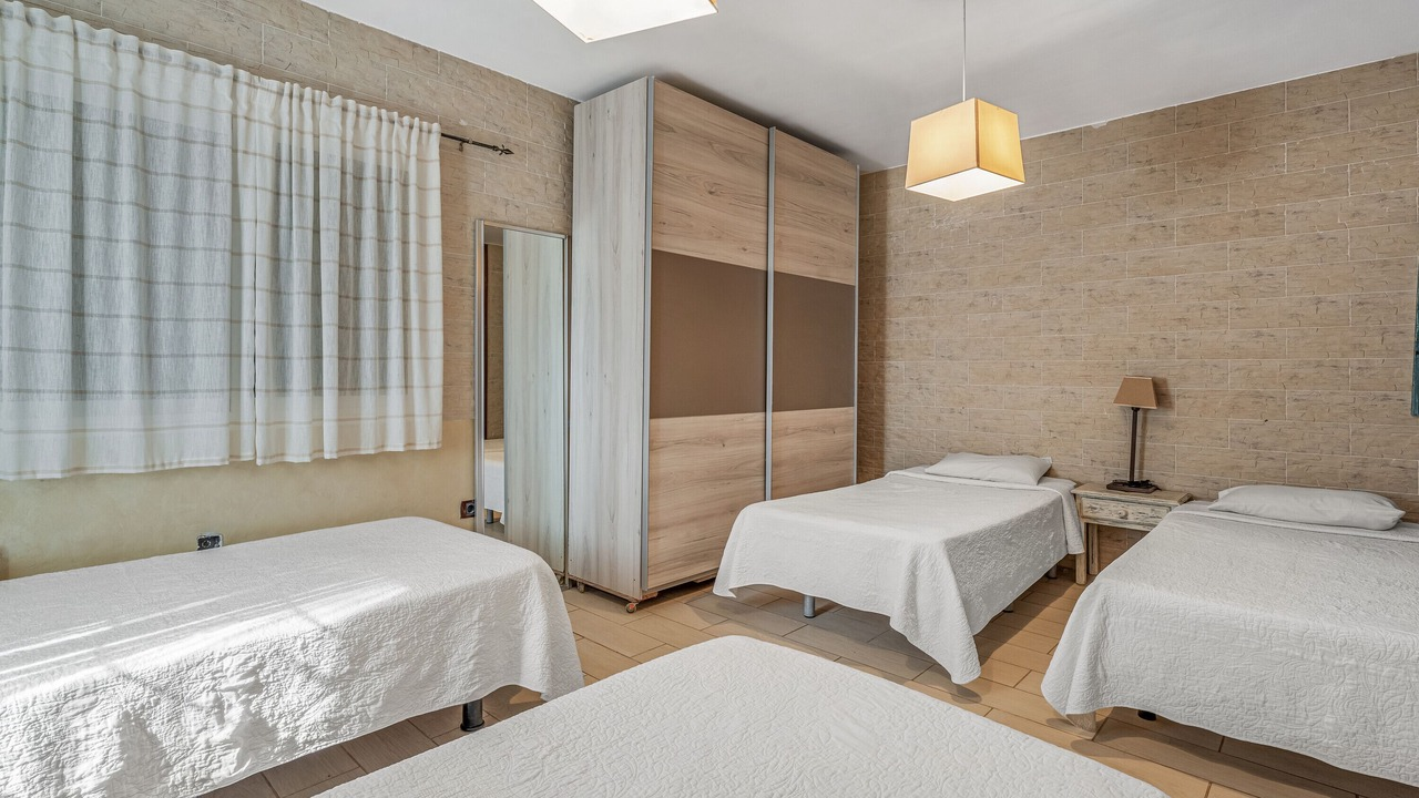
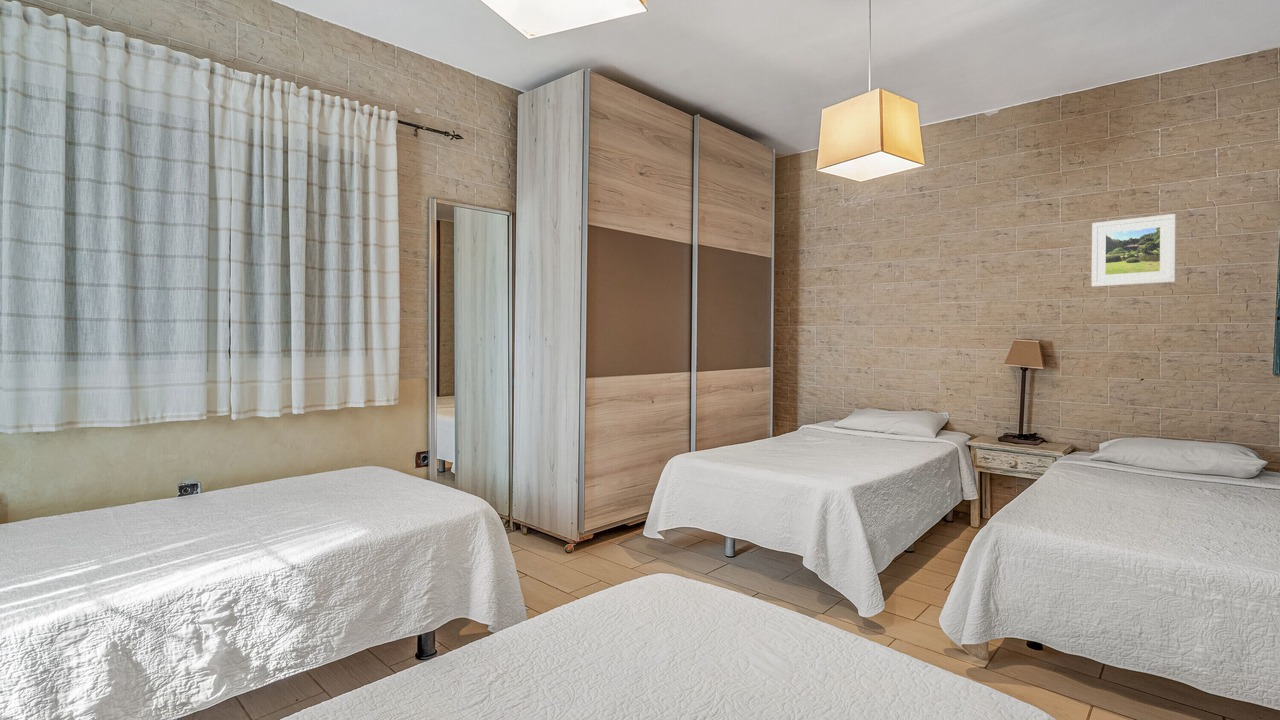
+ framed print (1132, 251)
